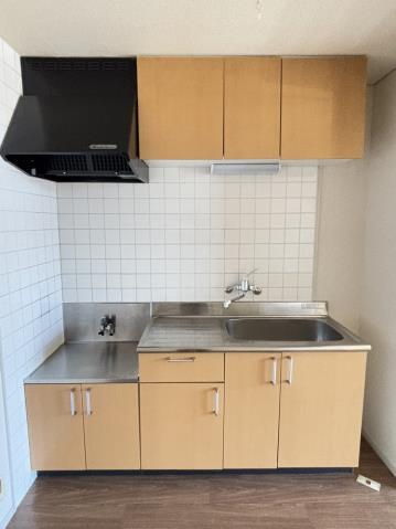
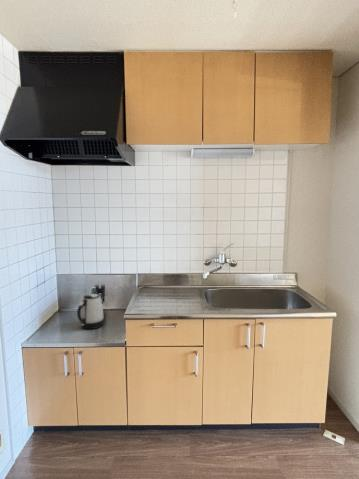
+ kettle (89, 310)
